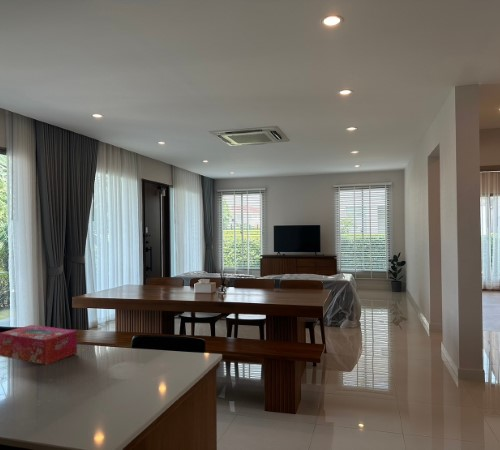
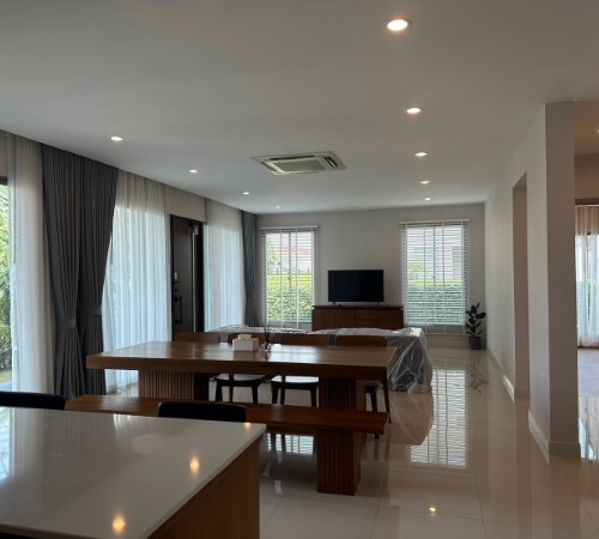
- tissue box (38, 343)
